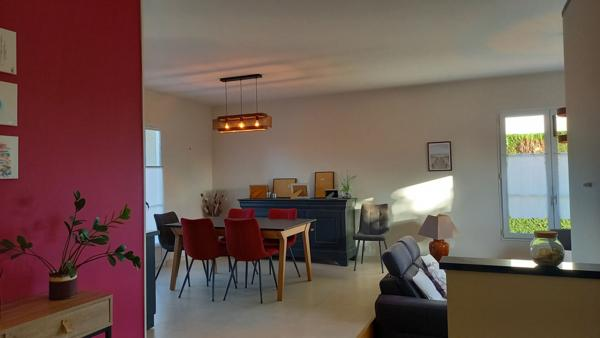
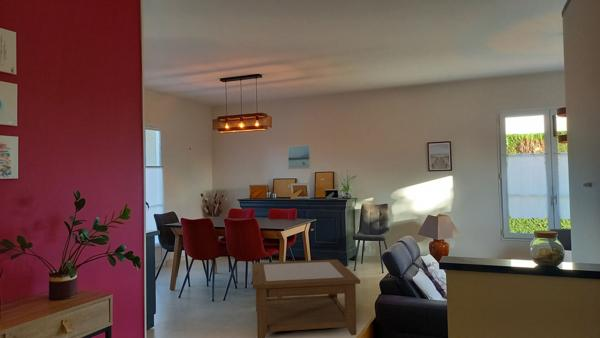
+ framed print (299, 157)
+ coffee table (301, 295)
